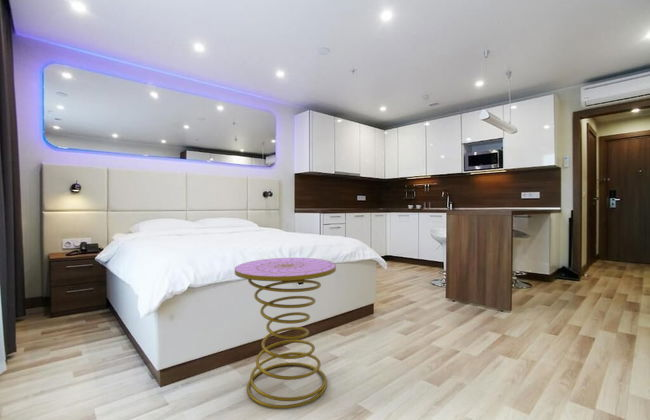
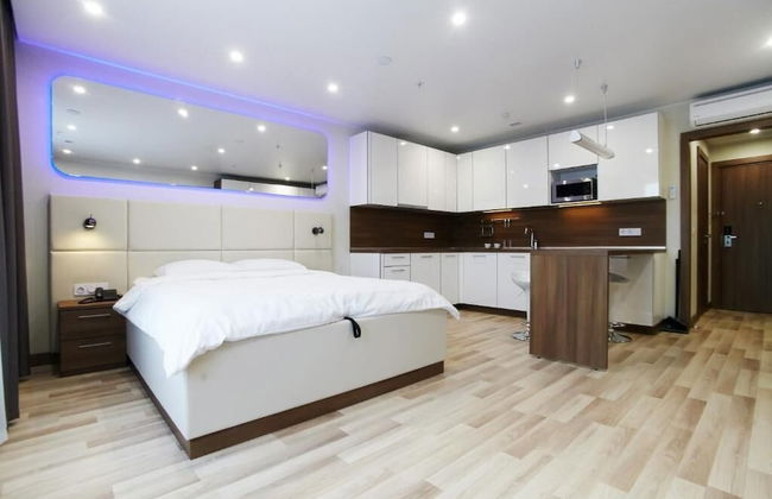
- side table (286, 323)
